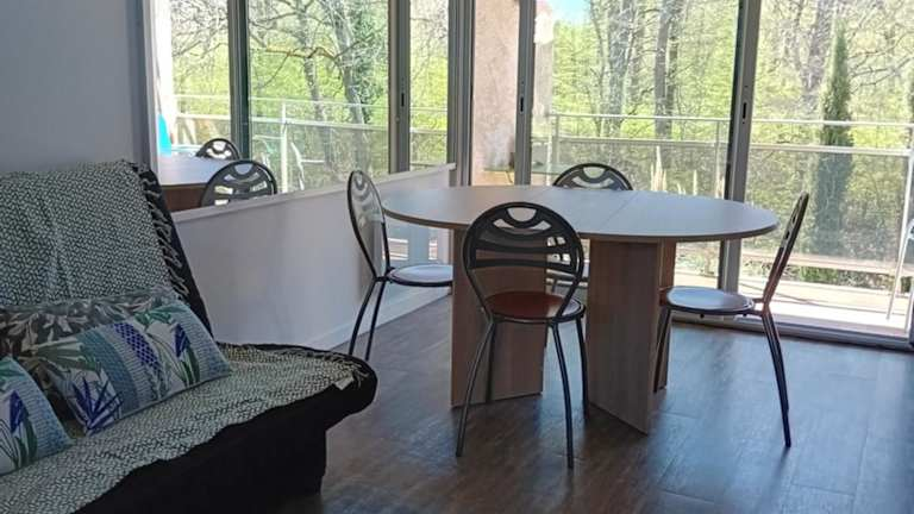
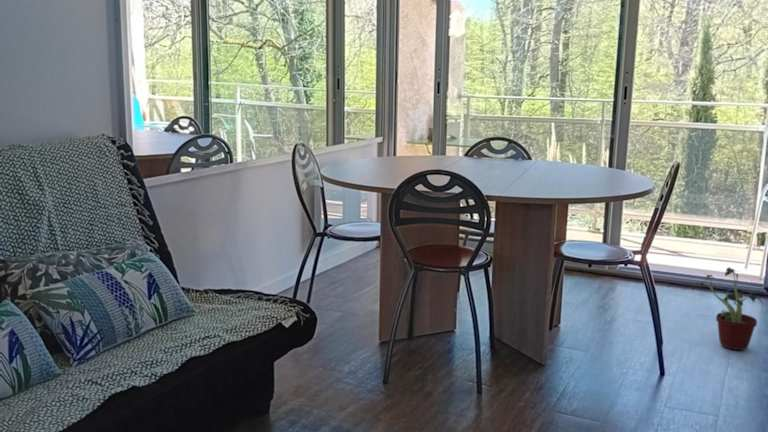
+ potted plant (723, 303)
